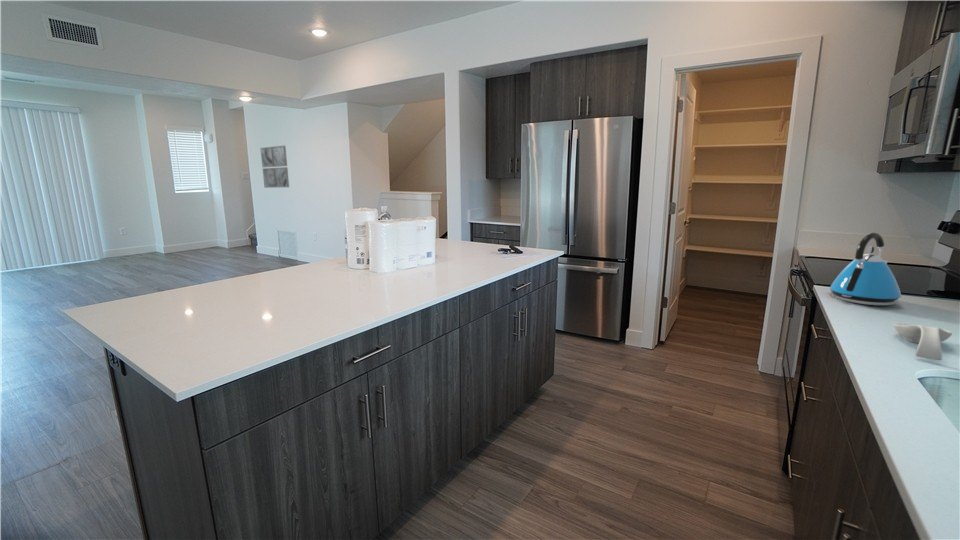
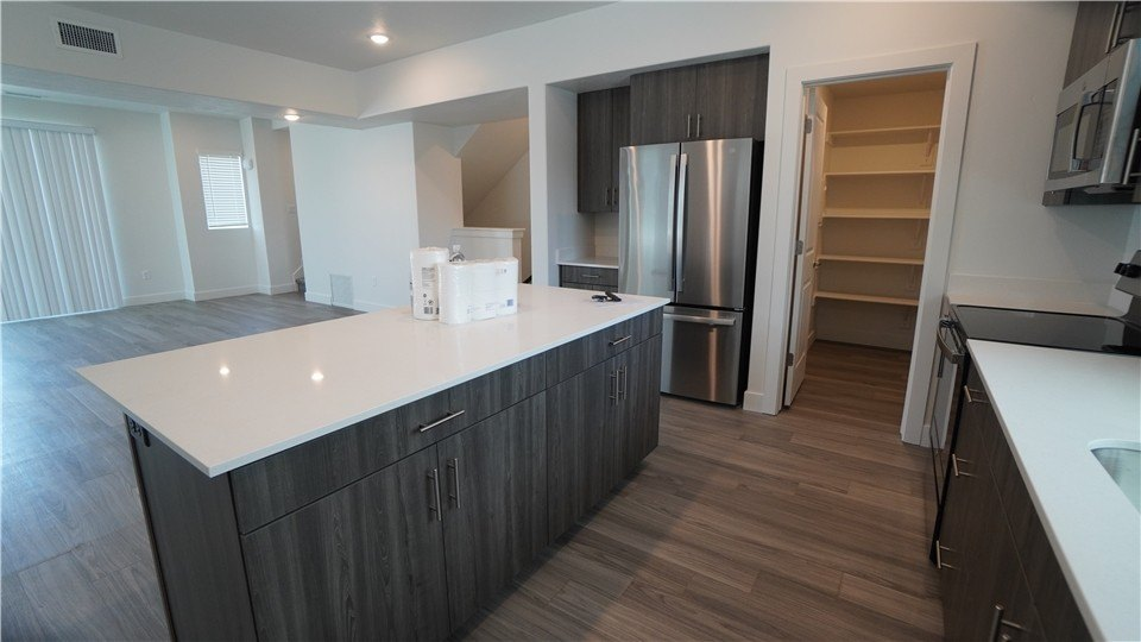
- spoon rest (925, 334)
- wall art (274, 166)
- kettle (867, 266)
